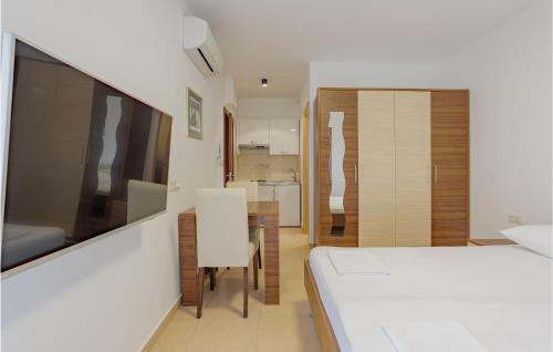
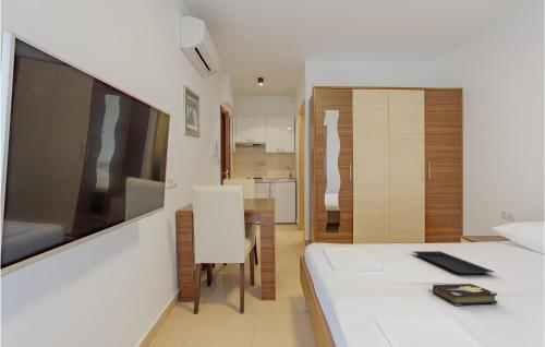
+ serving tray (448, 262)
+ hardback book (463, 292)
